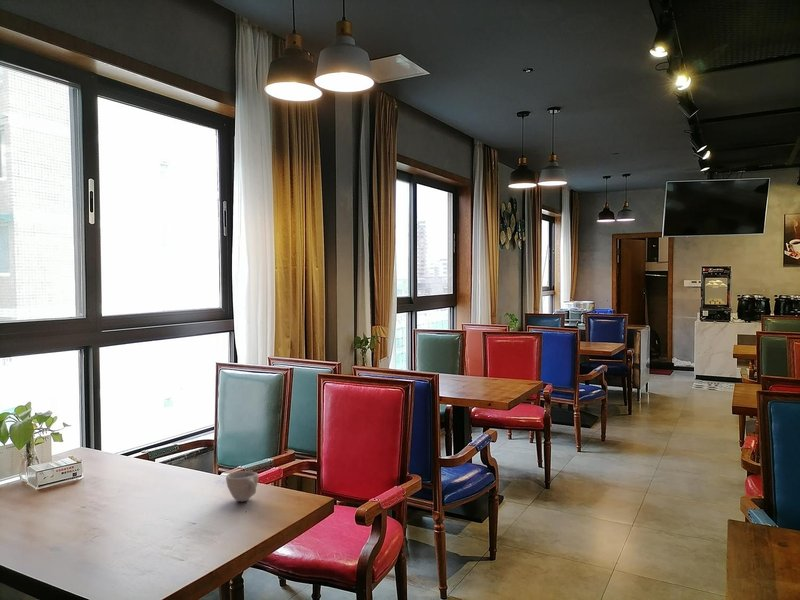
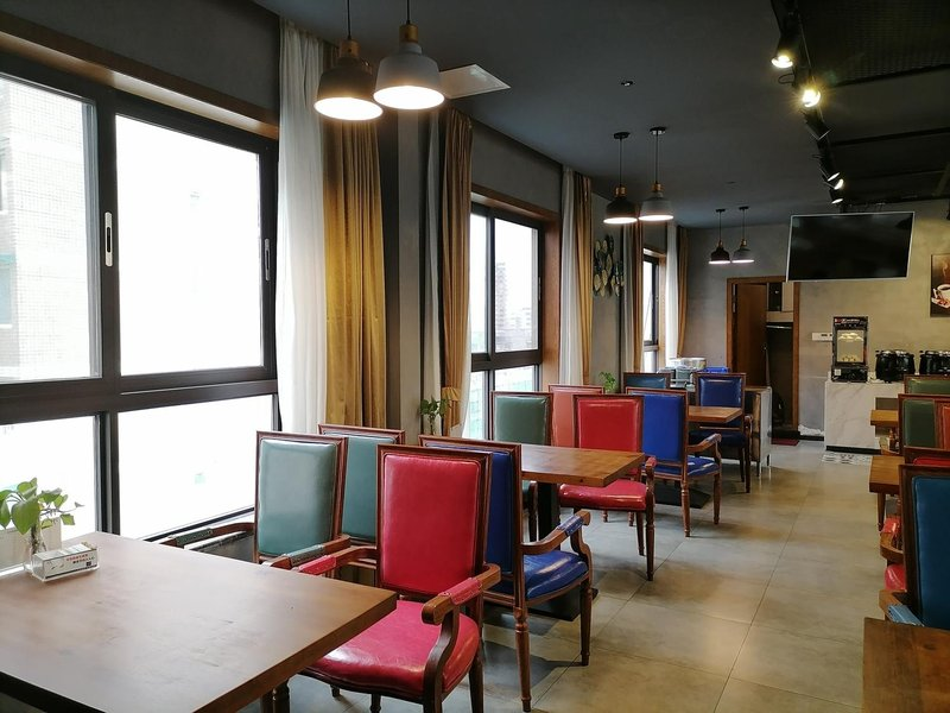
- cup (245, 487)
